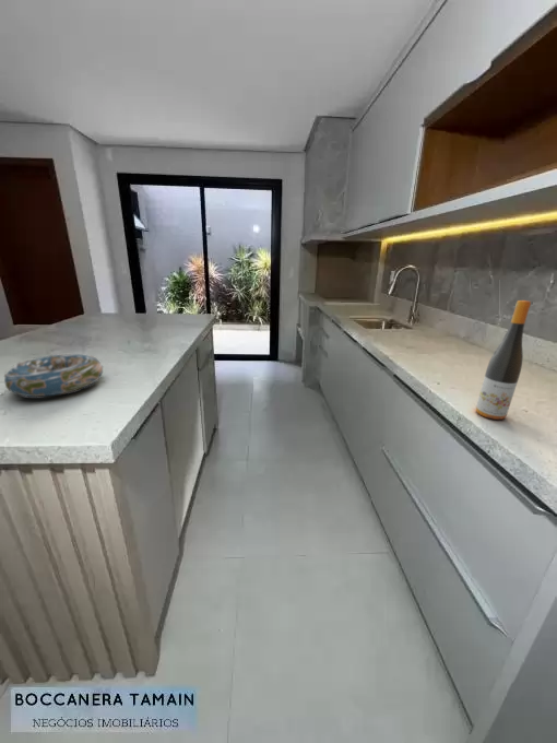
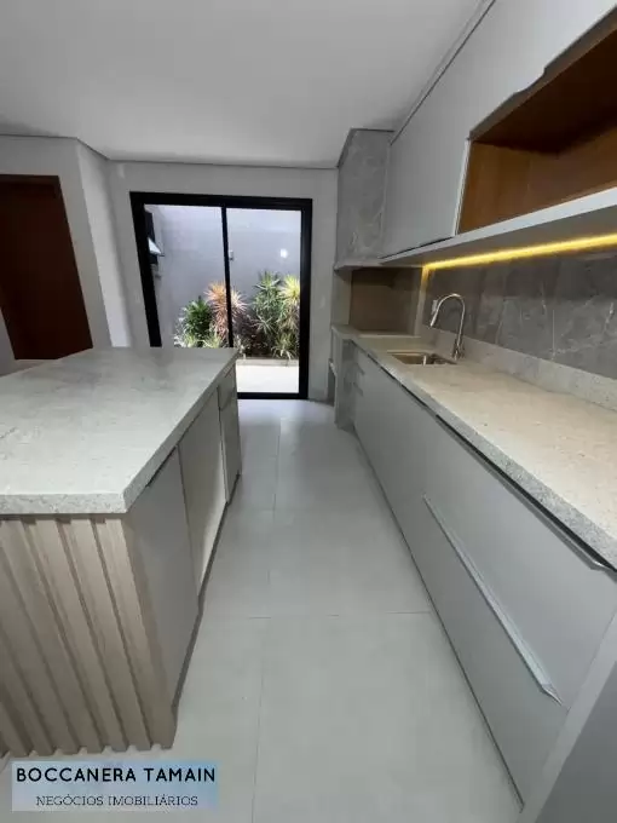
- decorative bowl (57, 374)
- wine bottle (506, 361)
